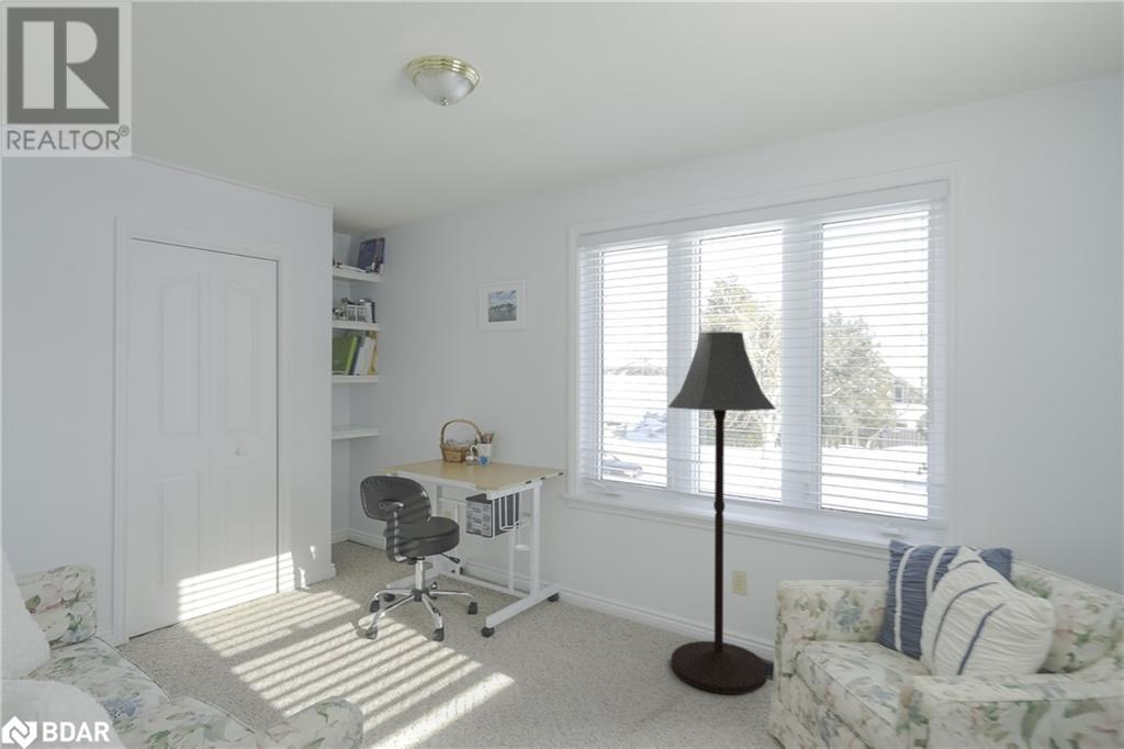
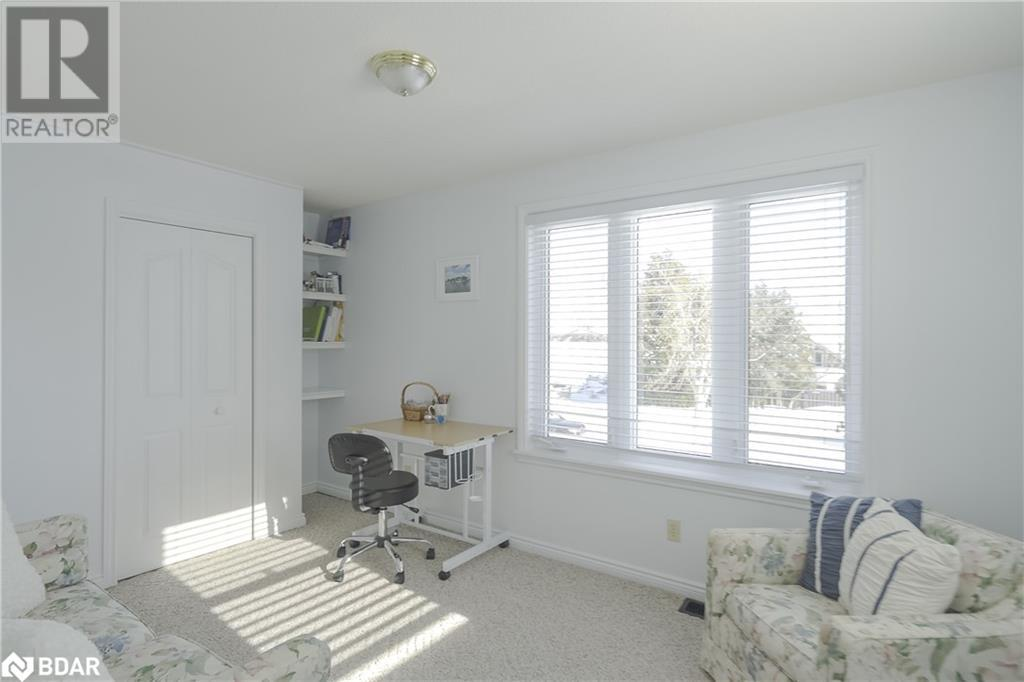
- floor lamp (719, 501)
